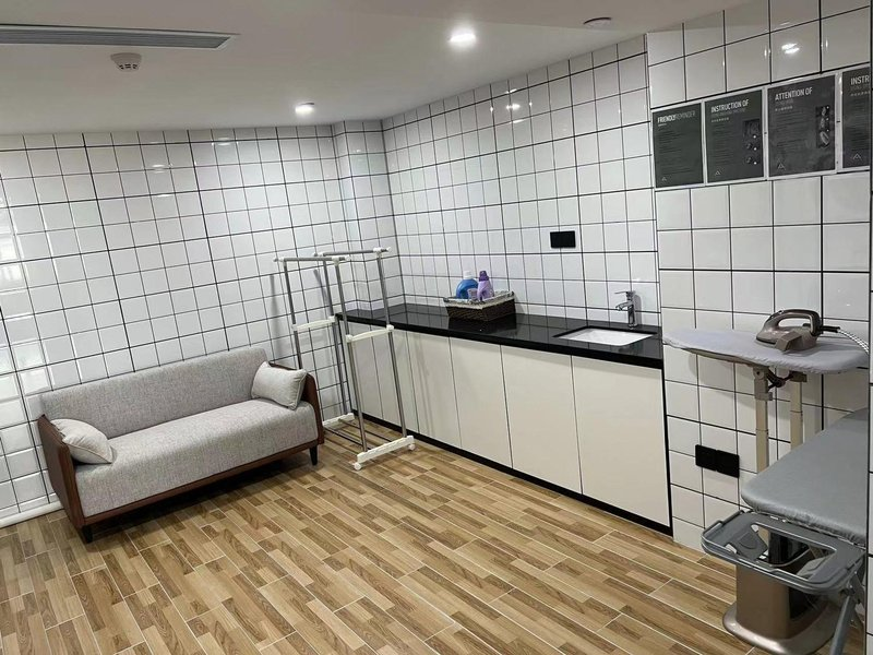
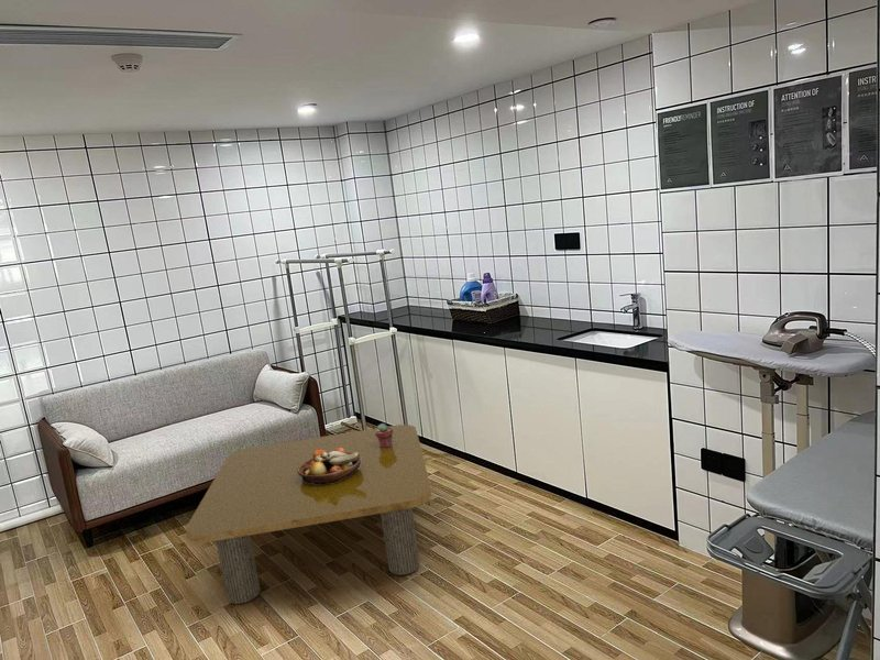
+ fruit bowl (329, 460)
+ coffee table (323, 506)
+ potted succulent (384, 433)
